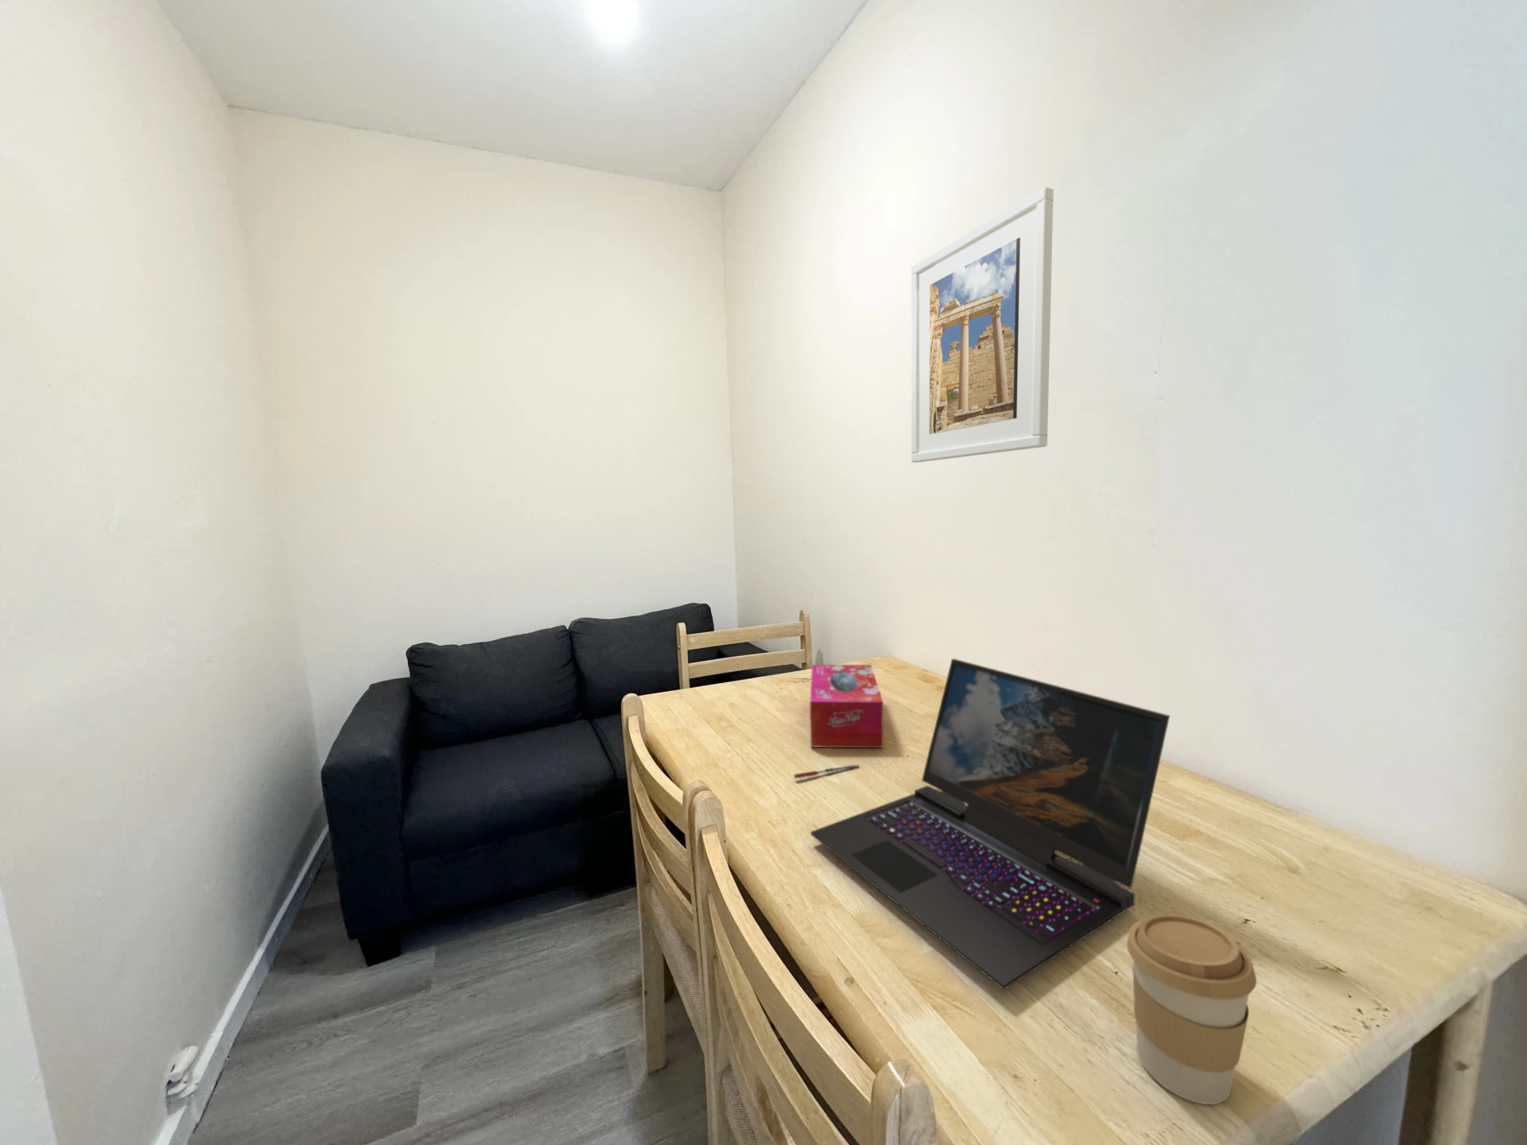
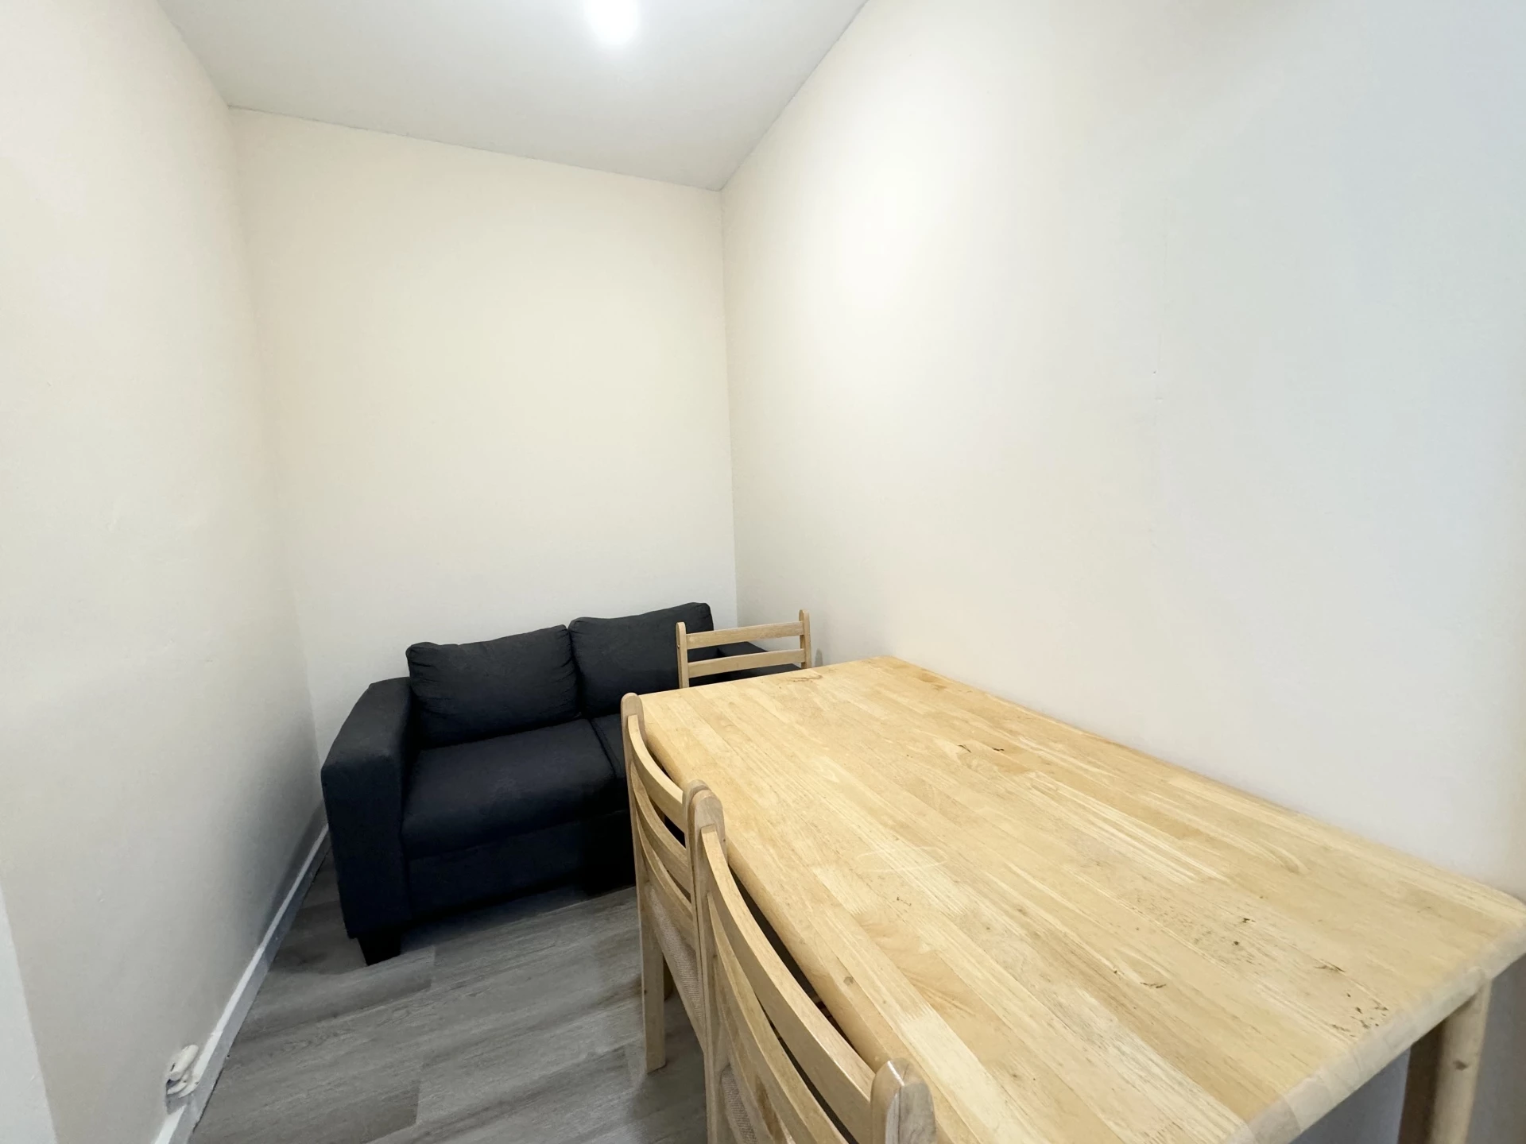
- tissue box (844, 701)
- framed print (972, 346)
- pen (827, 770)
- laptop (972, 785)
- coffee cup (1186, 1001)
